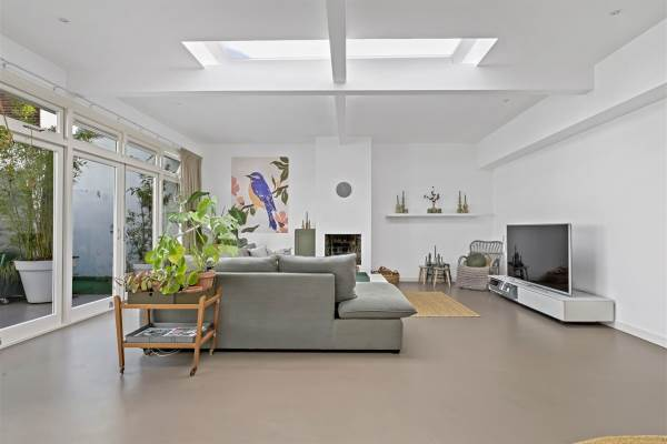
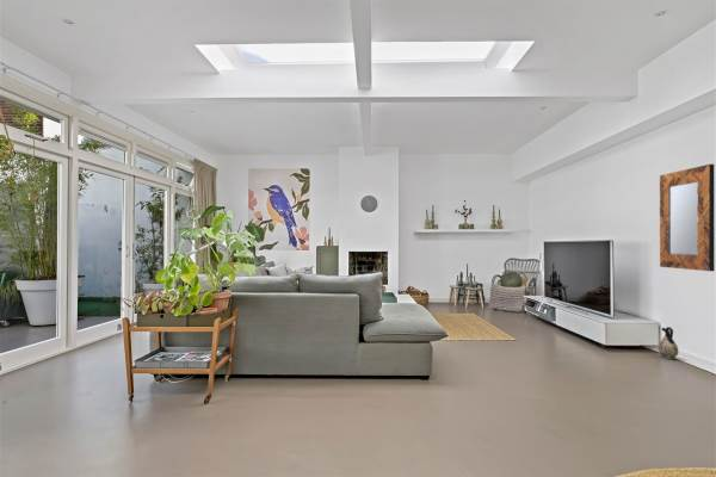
+ ceramic jug (668, 342)
+ home mirror (684, 219)
